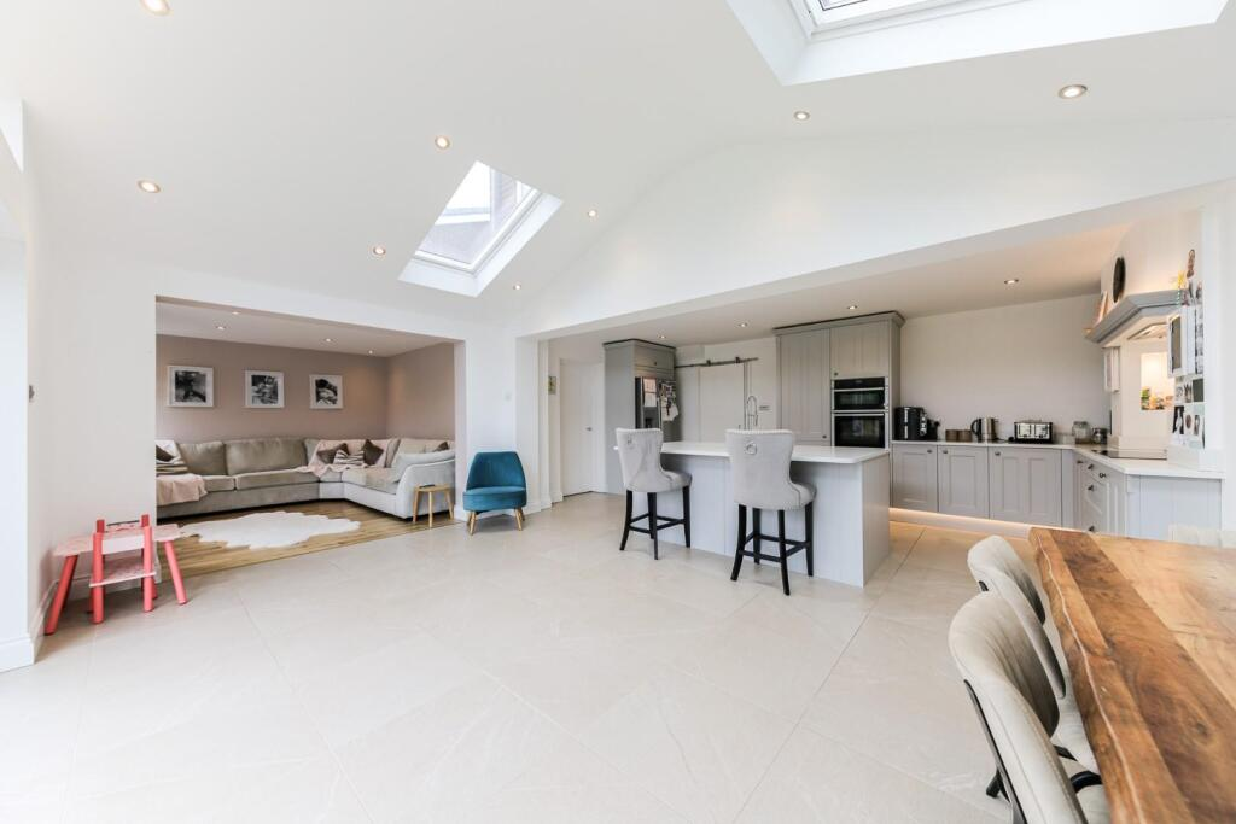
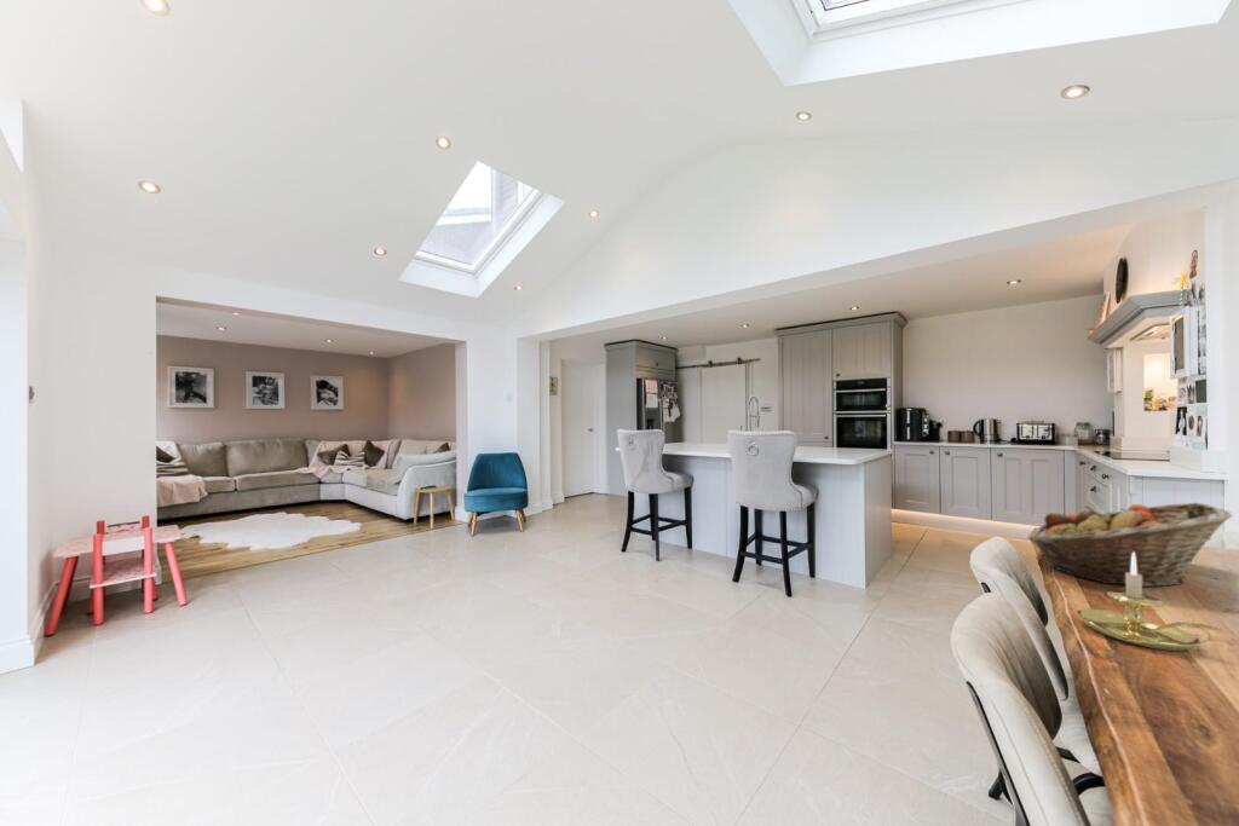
+ candle holder (1143, 595)
+ fruit basket (1119, 536)
